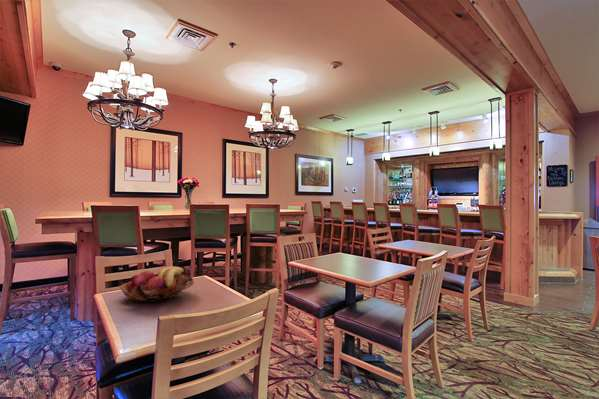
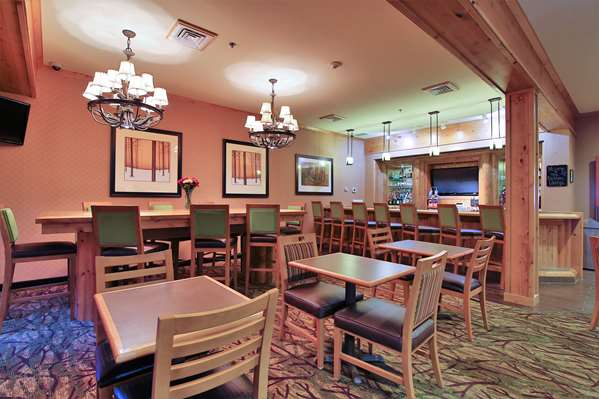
- fruit basket (159, 282)
